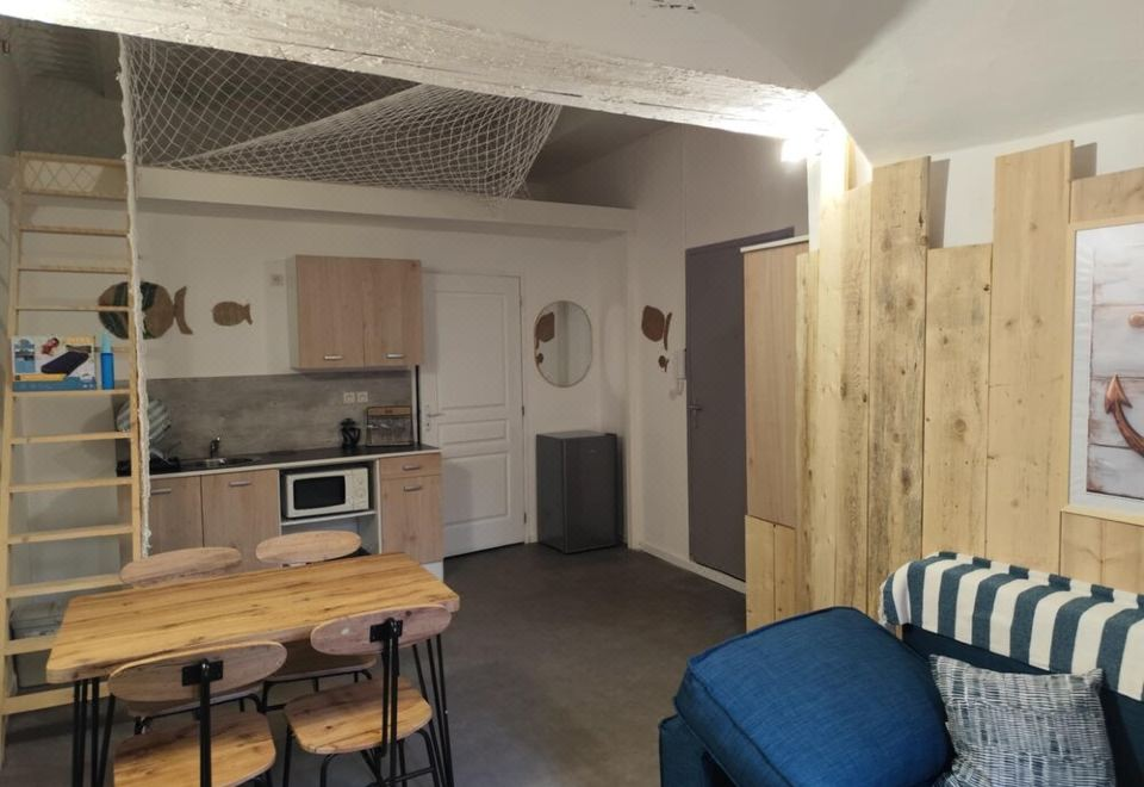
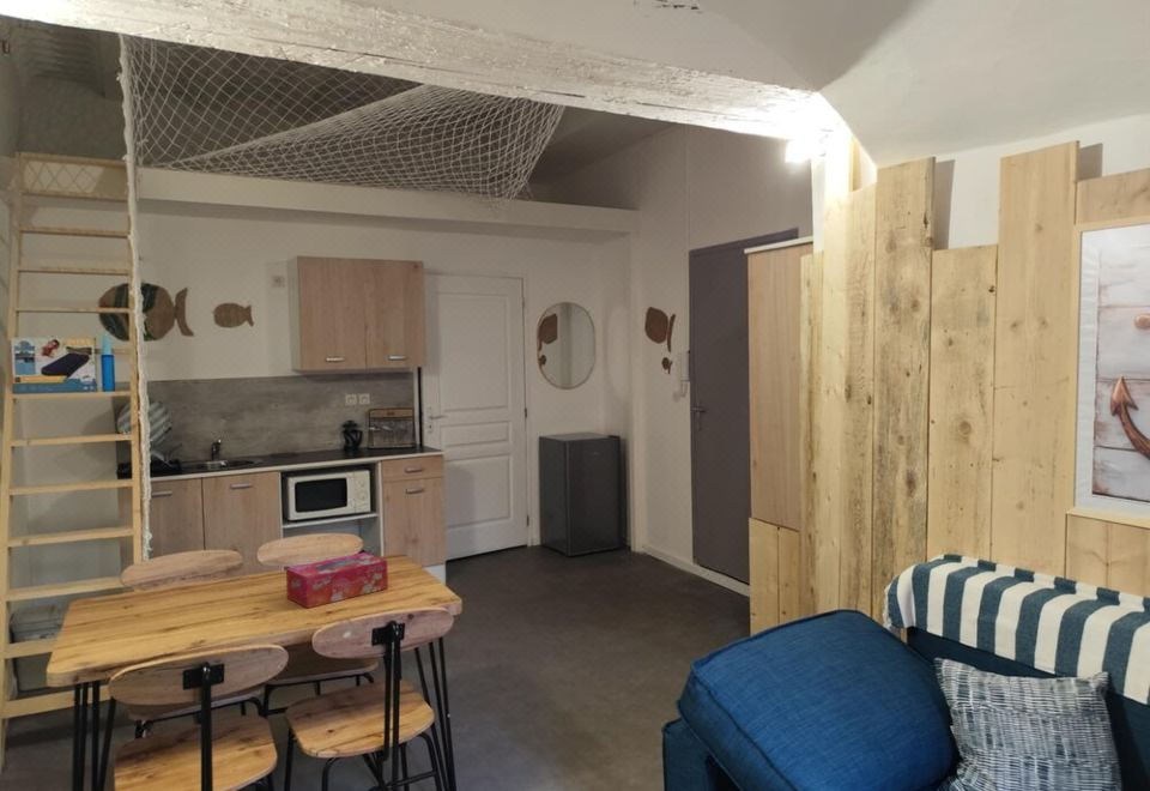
+ tissue box (338, 578)
